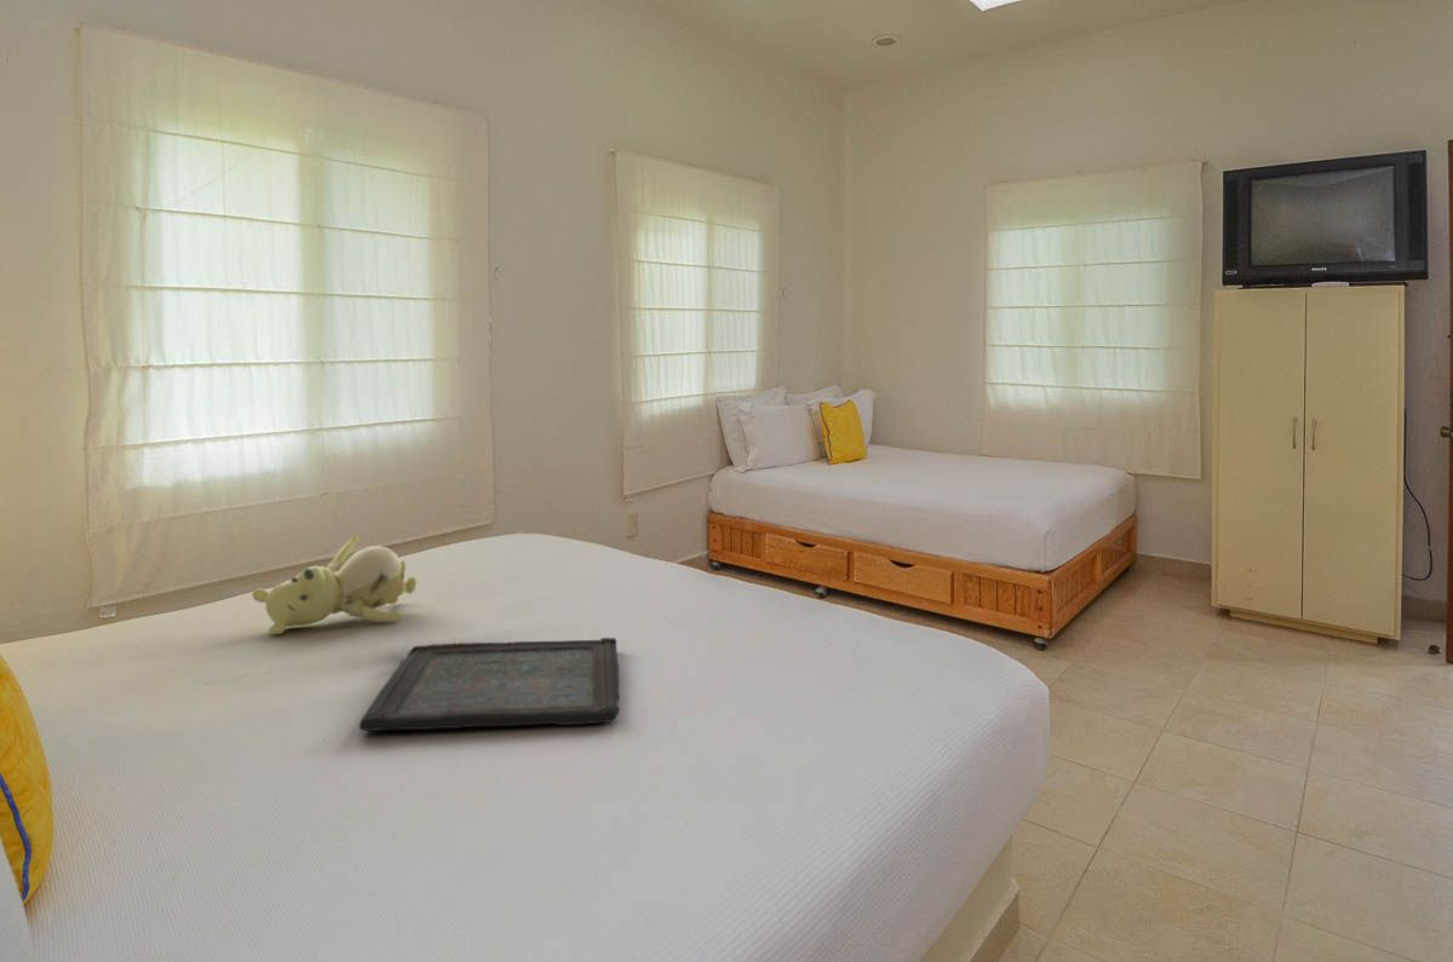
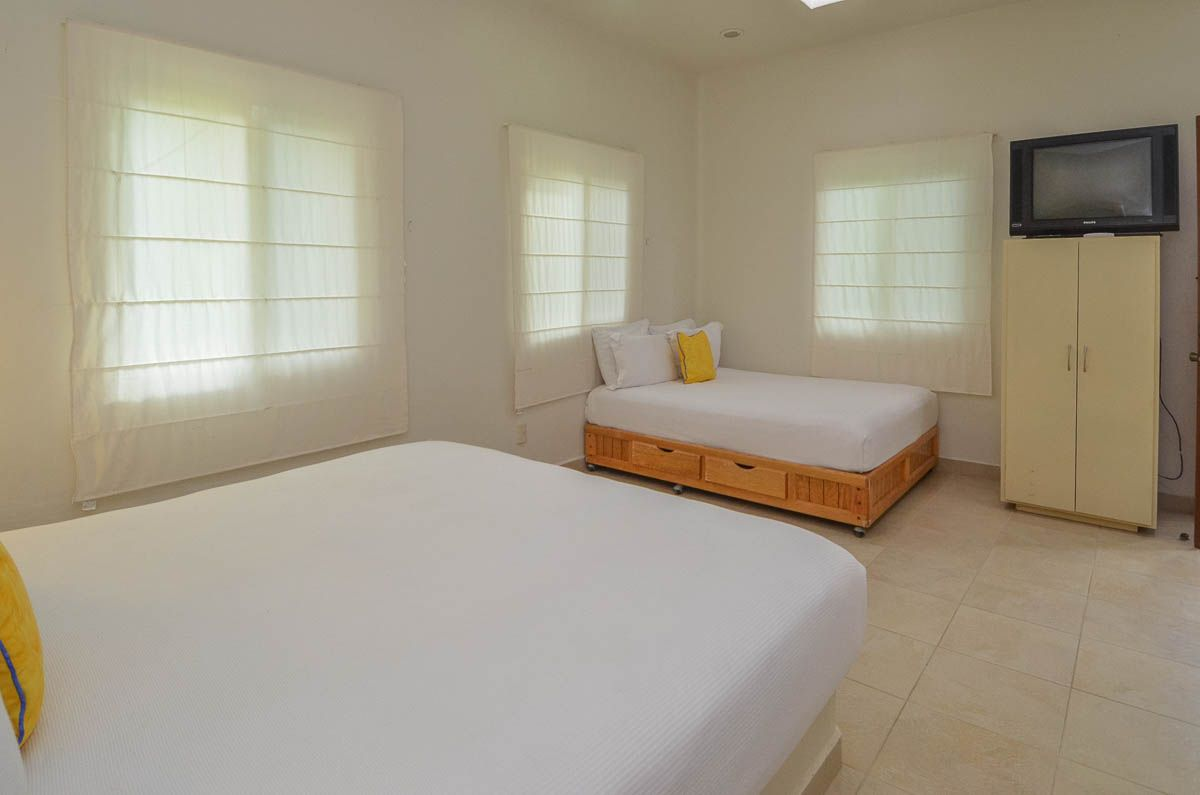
- serving tray (502, 678)
- teddy bear (349, 578)
